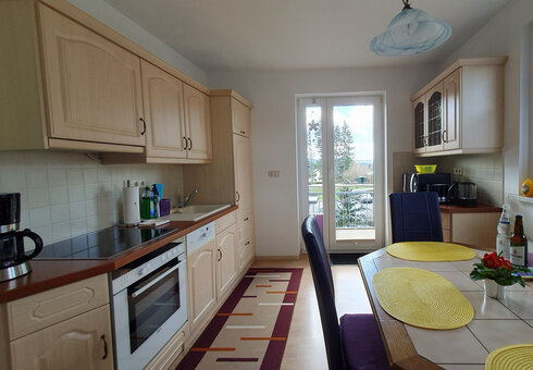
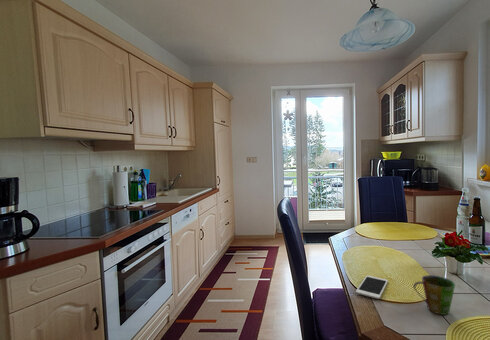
+ cell phone (372, 286)
+ cup (433, 295)
